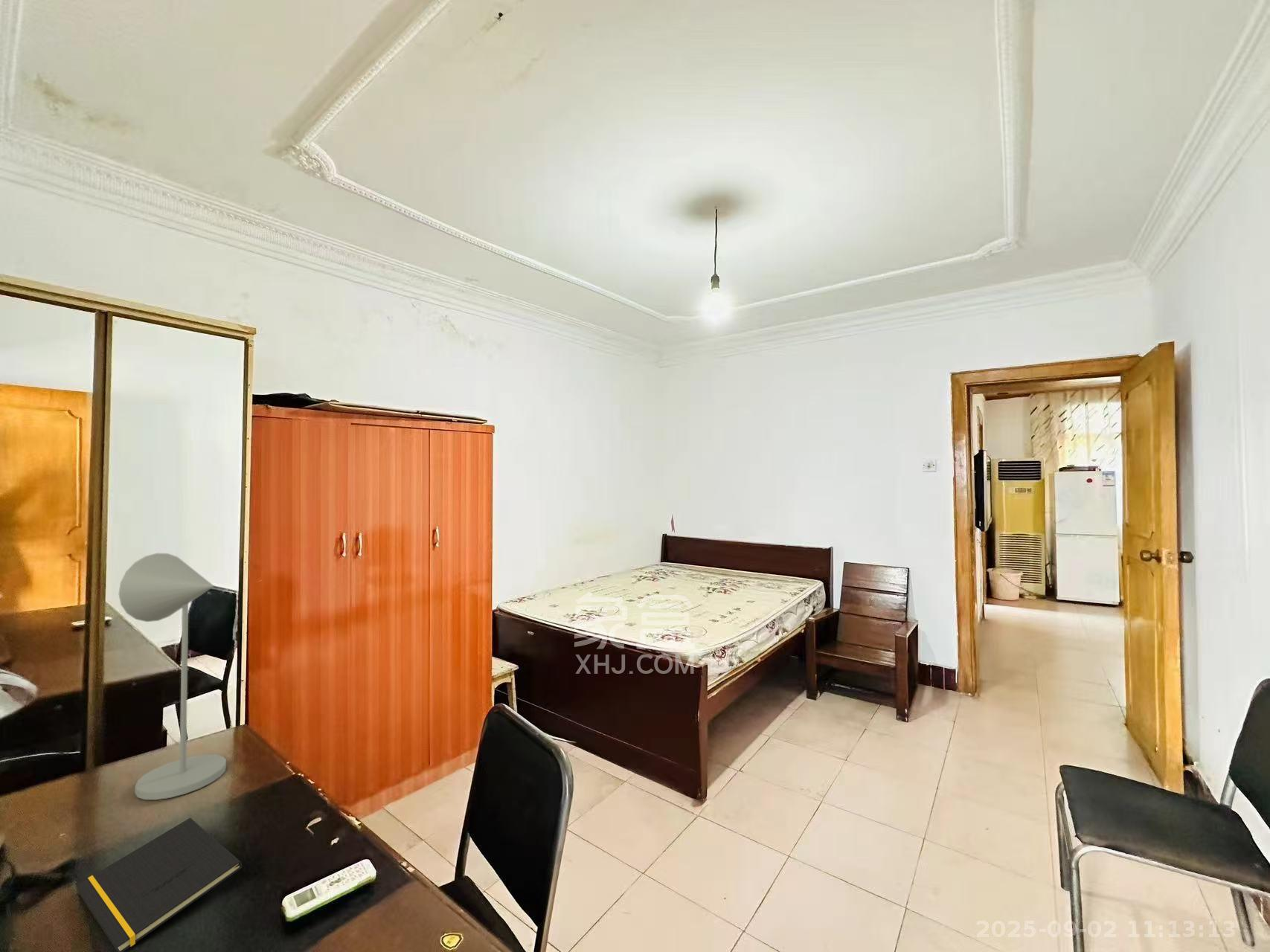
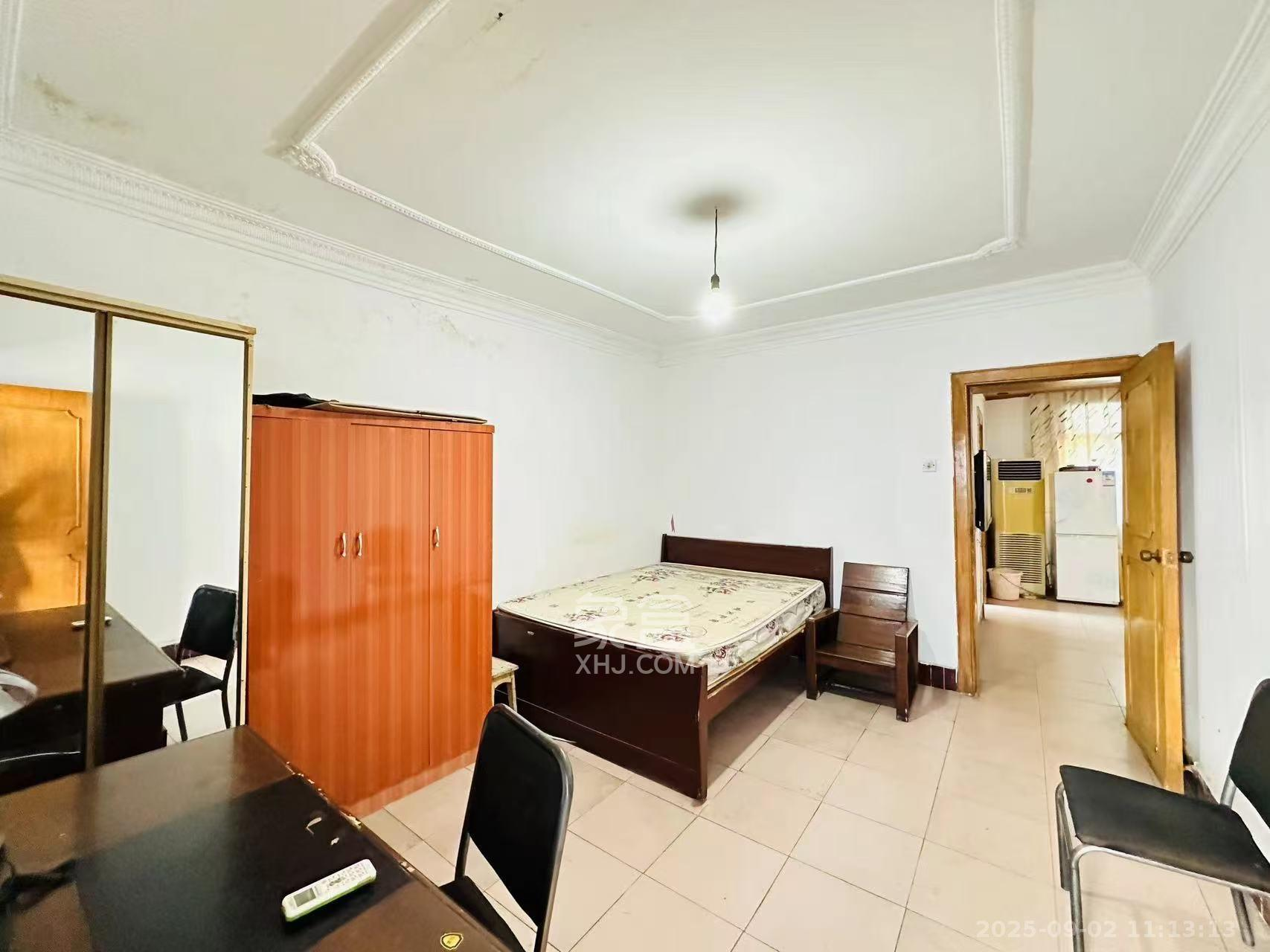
- notepad (159, 876)
- desk lamp (183, 666)
